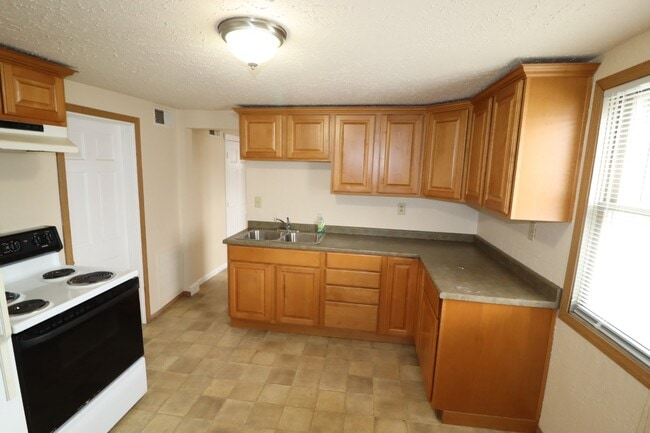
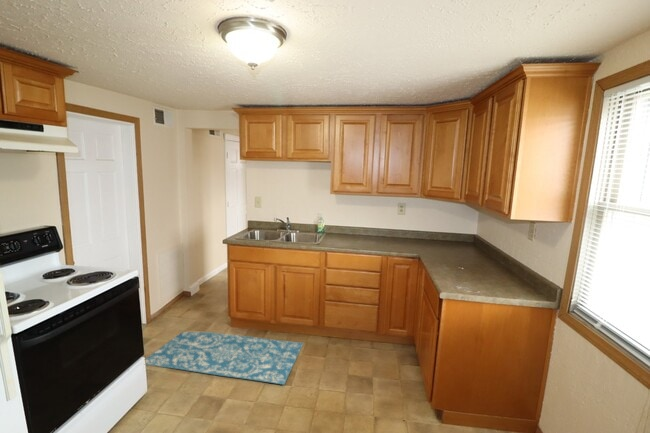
+ rug (227, 352)
